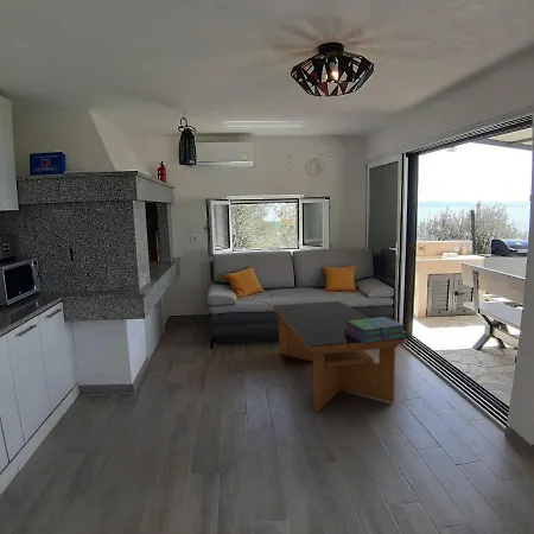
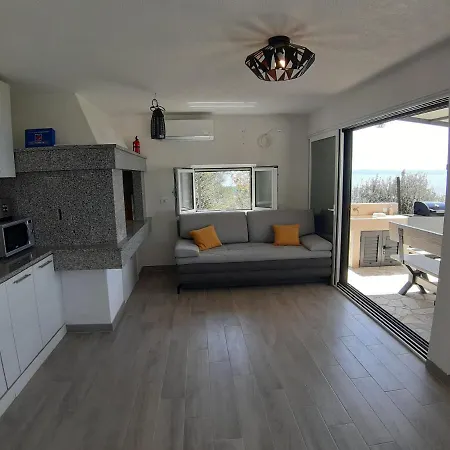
- stack of books (374, 328)
- coffee table (328, 347)
